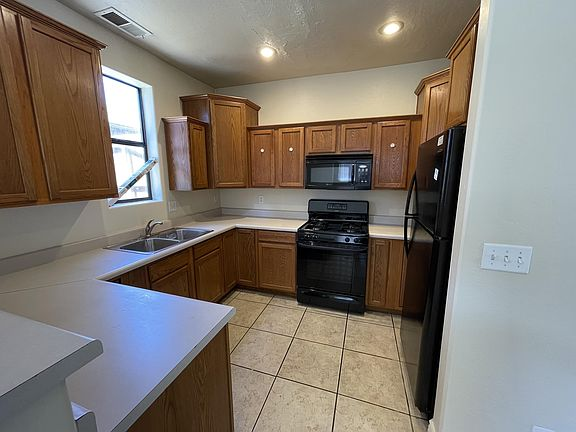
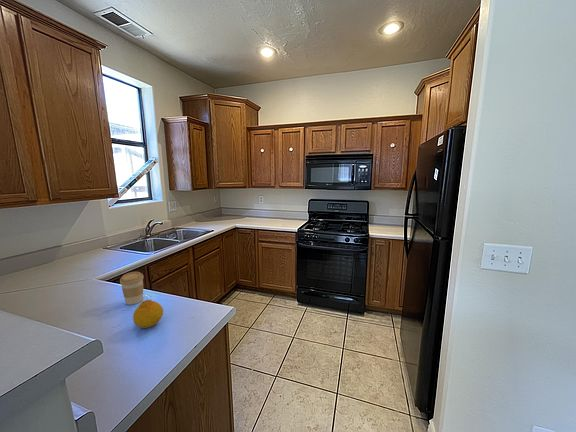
+ coffee cup (132, 287)
+ fruit (148, 312)
